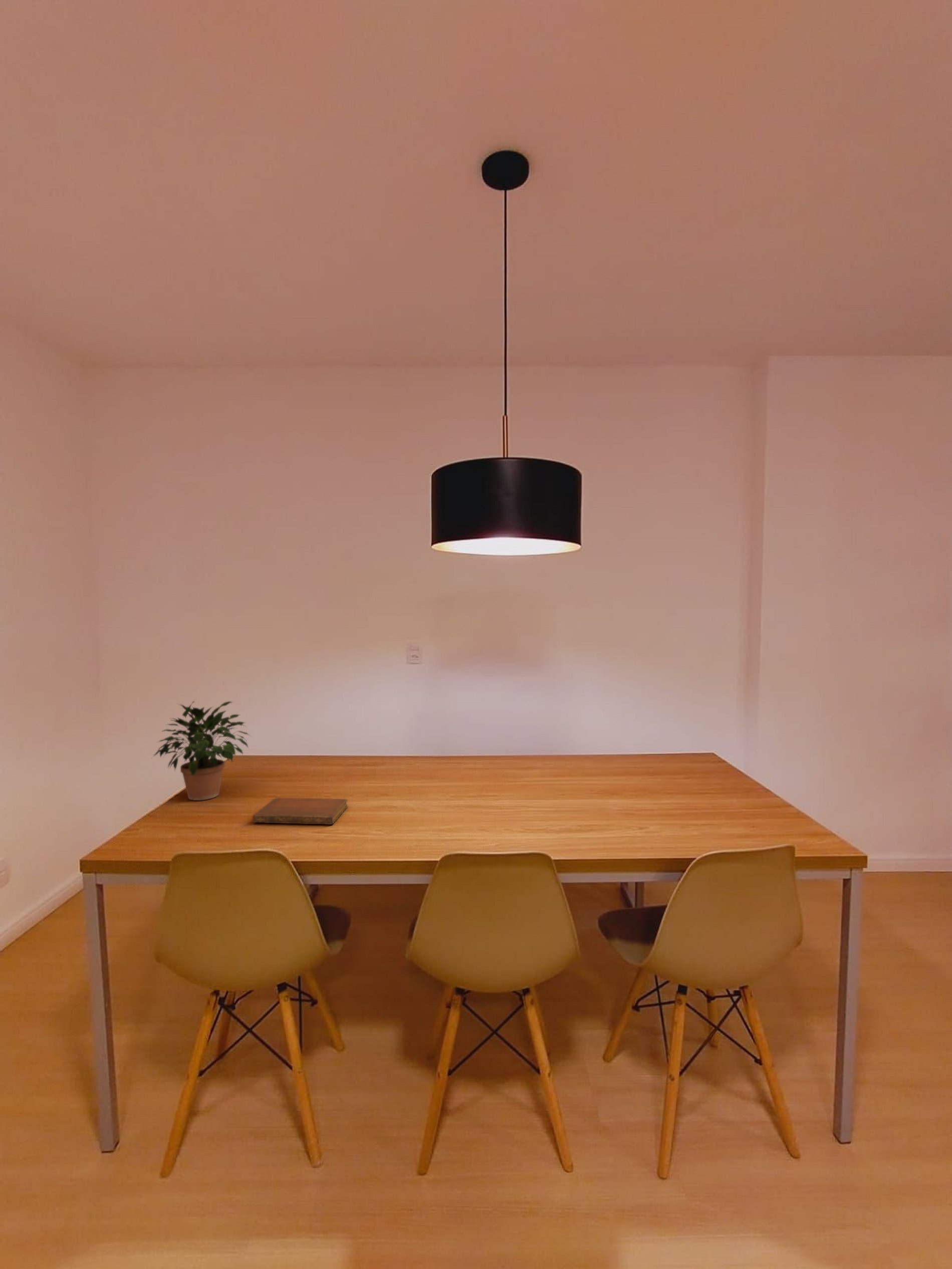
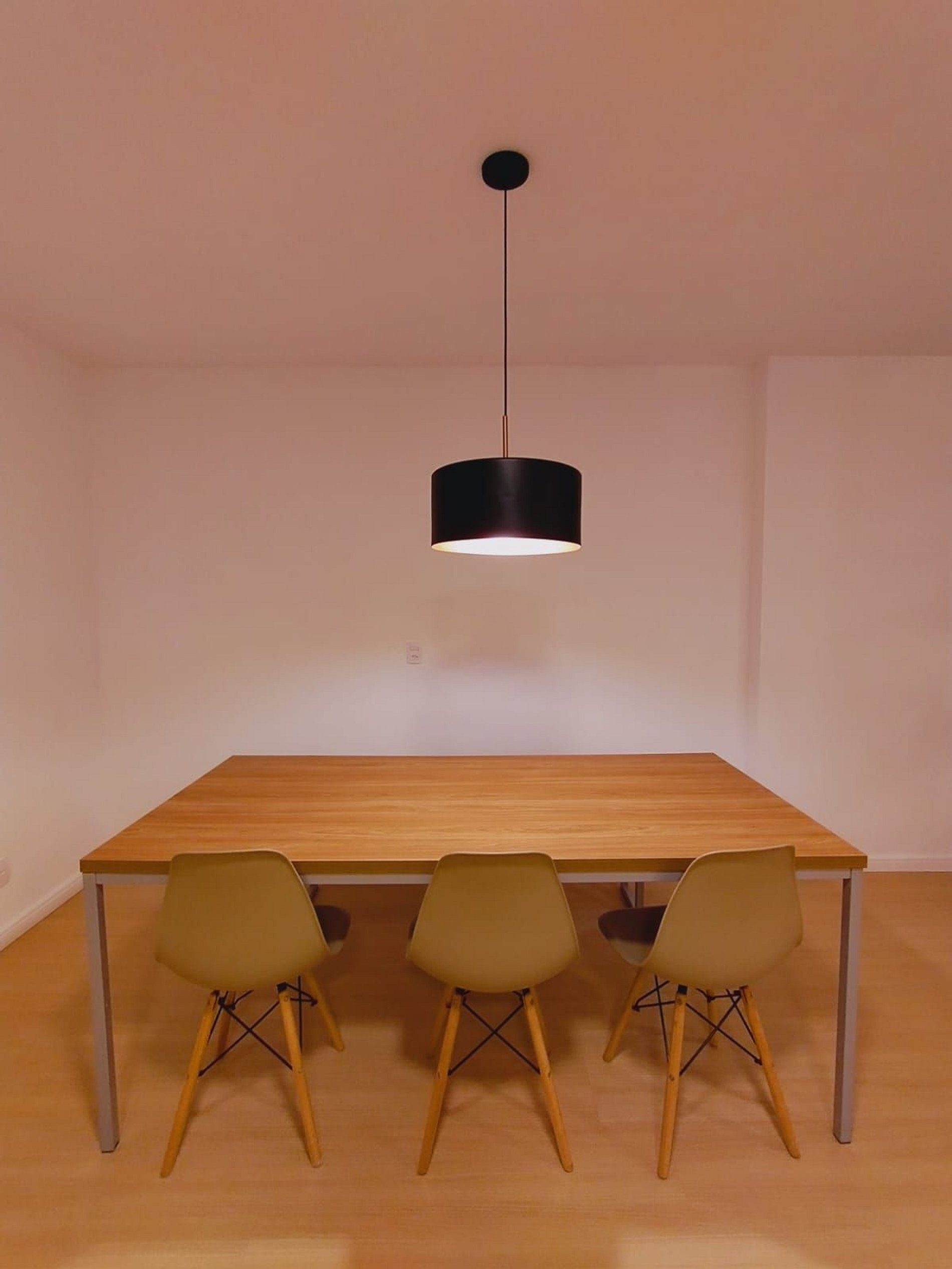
- notebook (302, 810)
- potted plant (207, 744)
